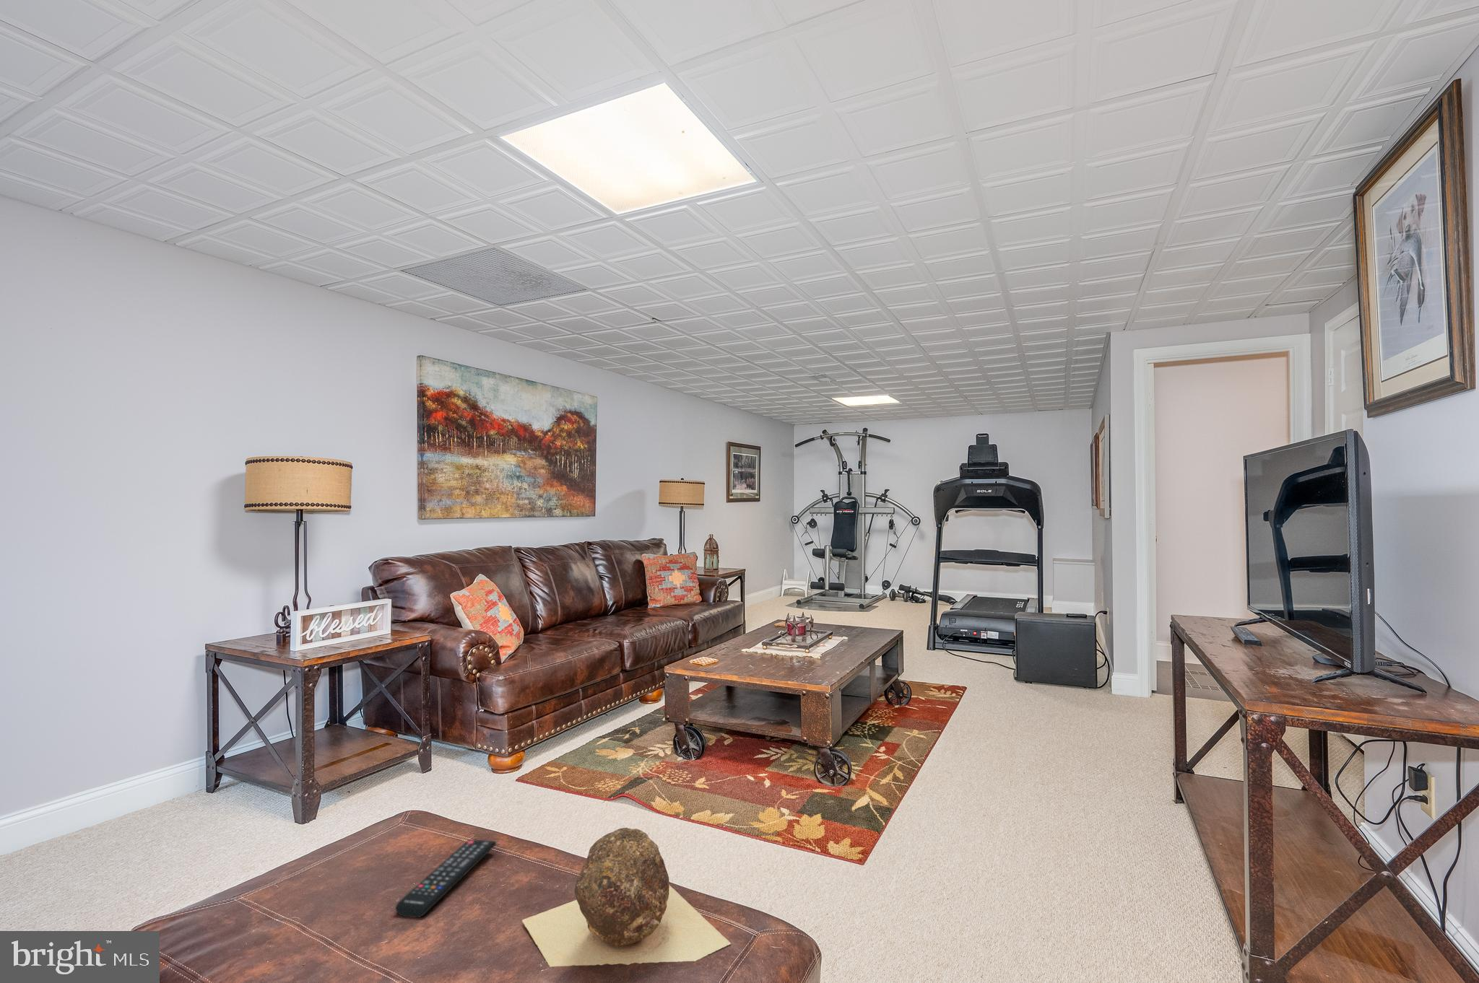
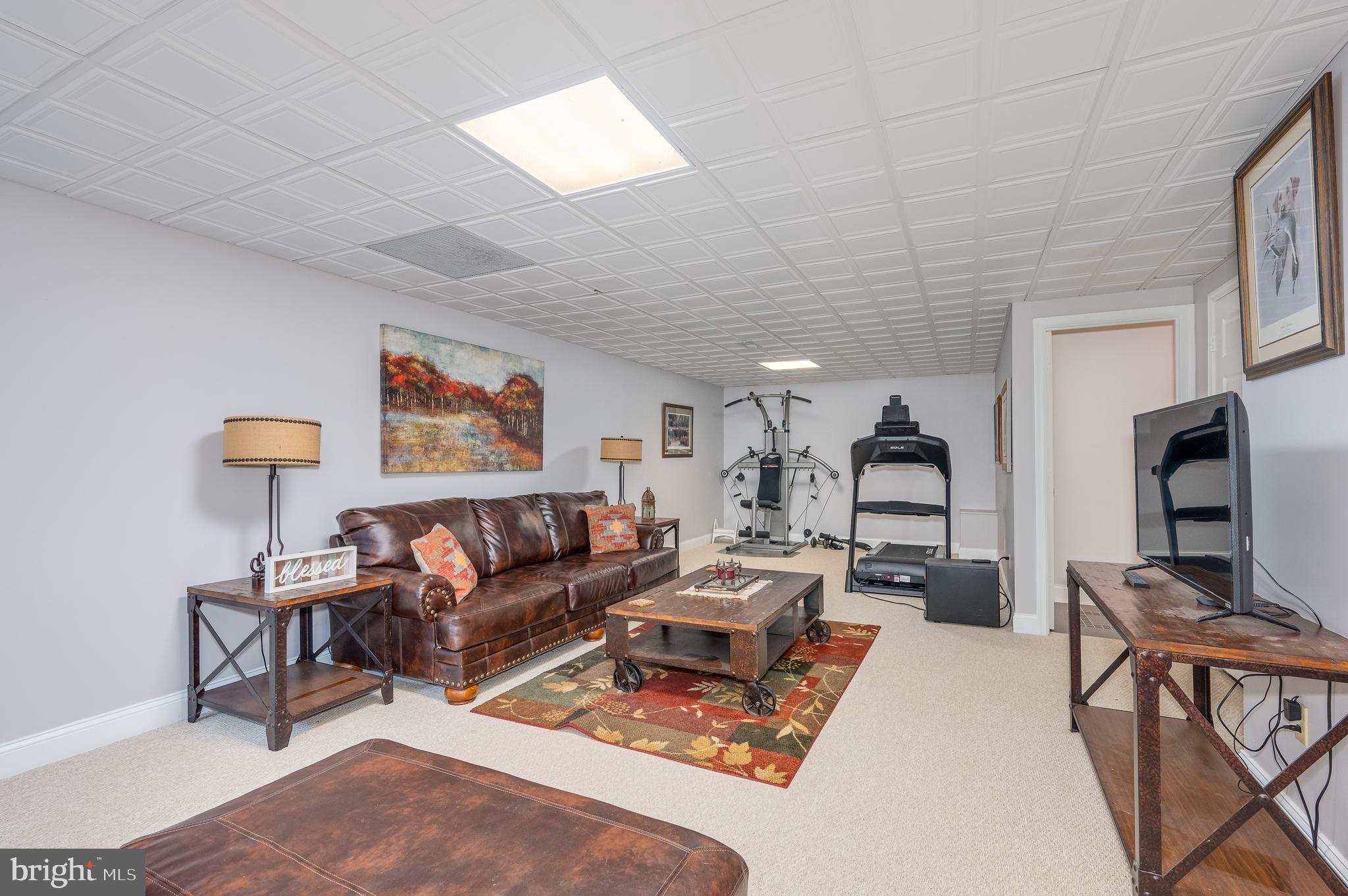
- rock (623, 885)
- remote control (450, 874)
